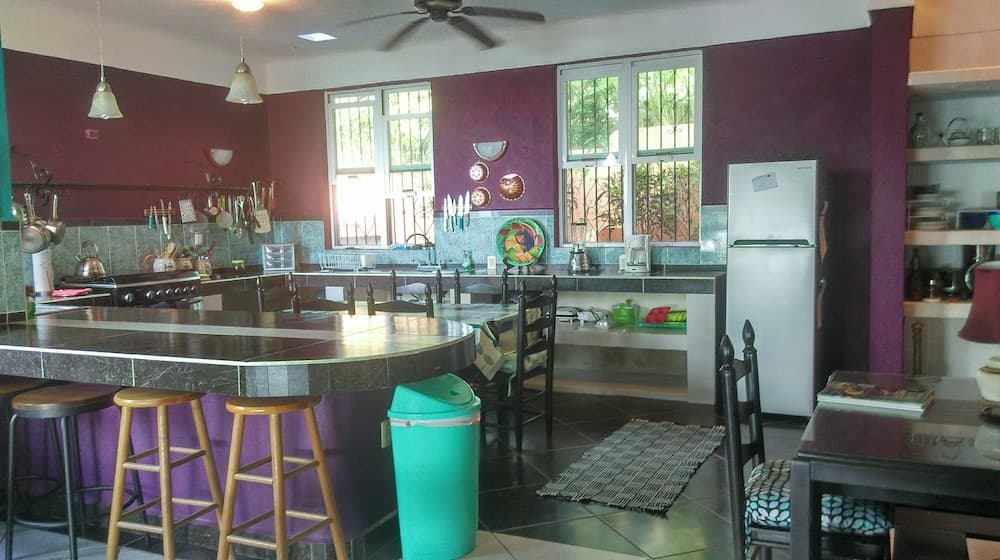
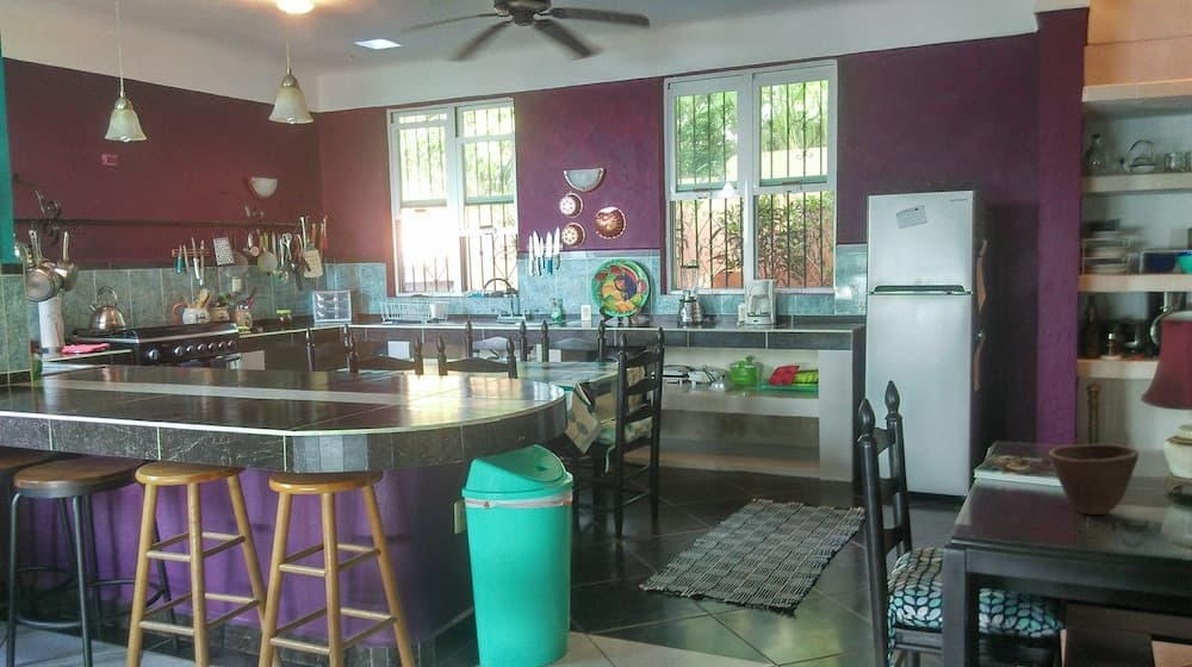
+ bowl (1092, 479)
